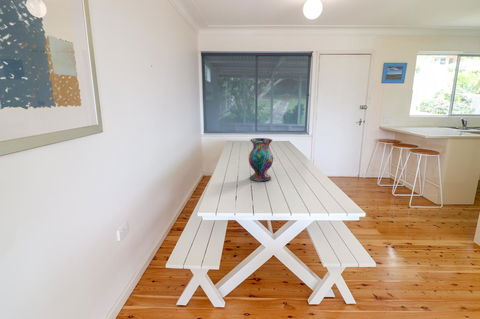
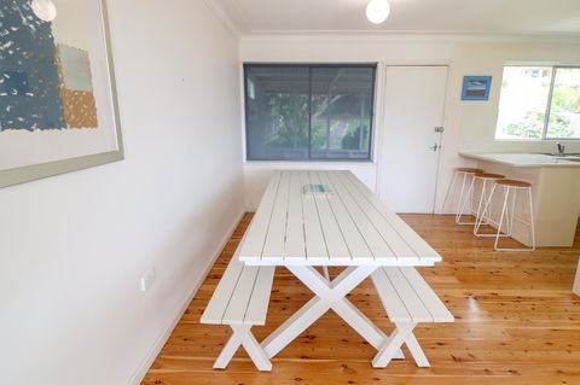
- vase (260, 159)
